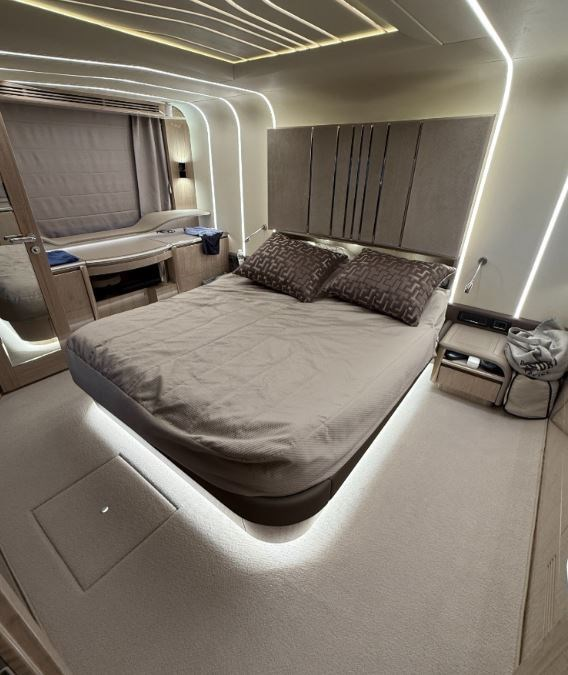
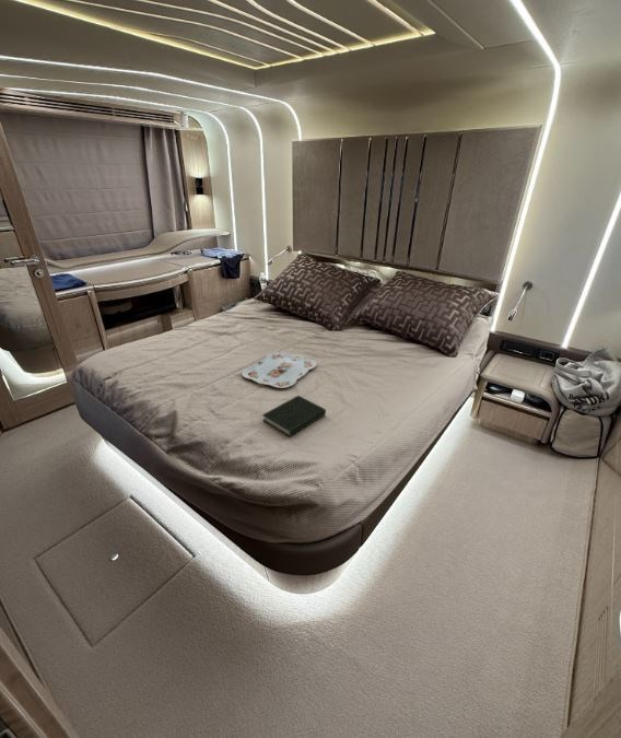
+ serving tray (280, 368)
+ book (294, 414)
